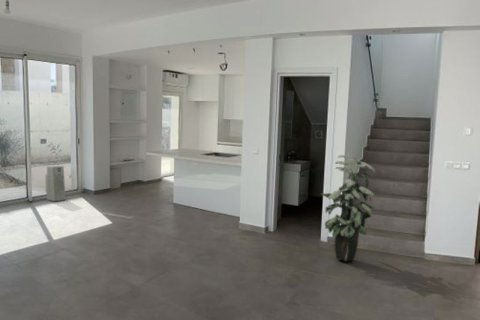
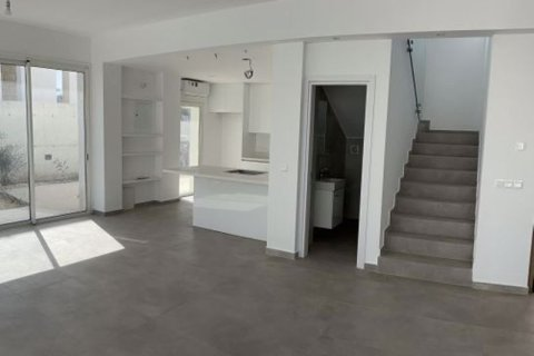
- indoor plant (347, 207)
- air purifier (54, 182)
